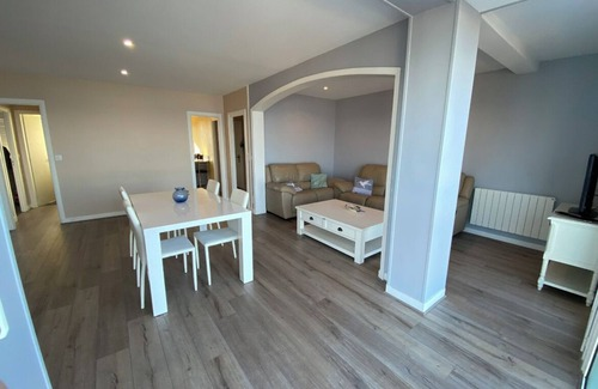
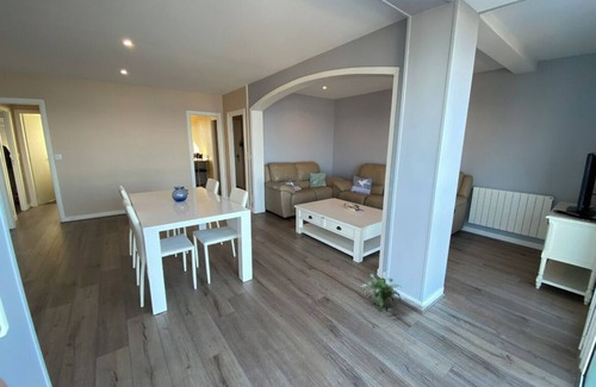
+ potted plant (379, 289)
